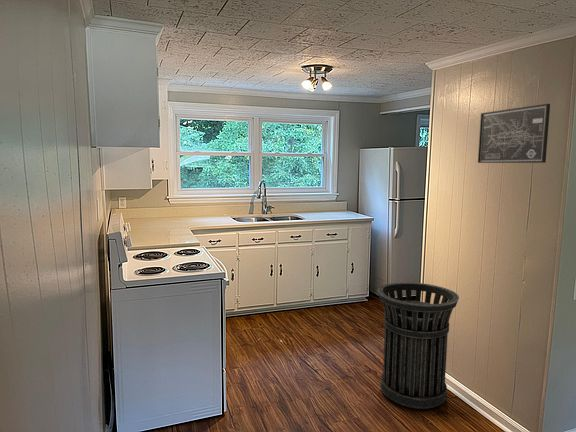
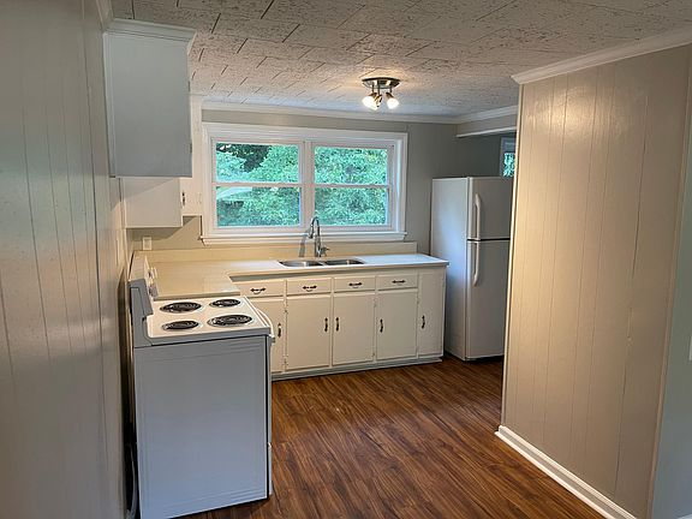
- wall art (510, 136)
- trash can (415, 343)
